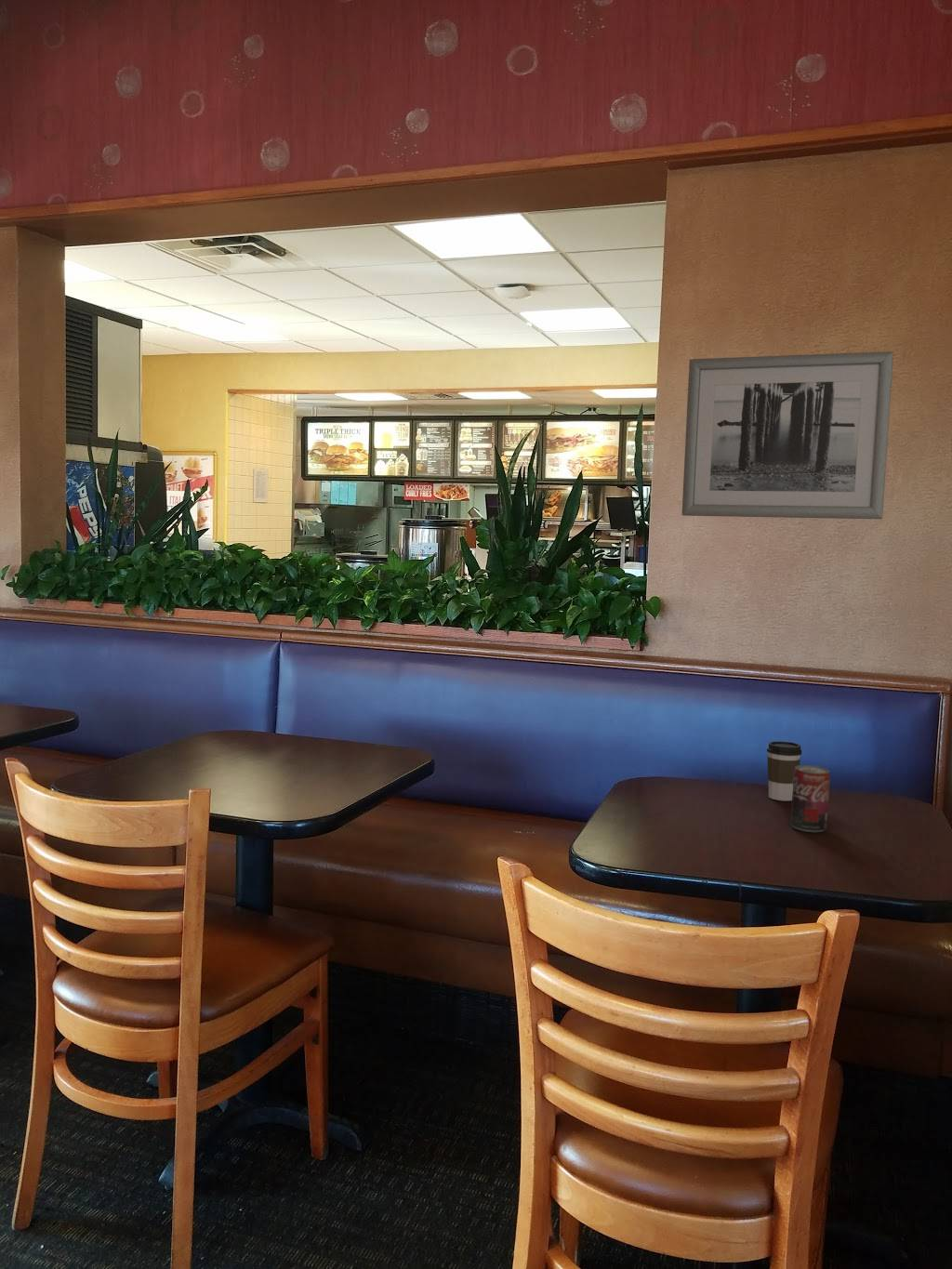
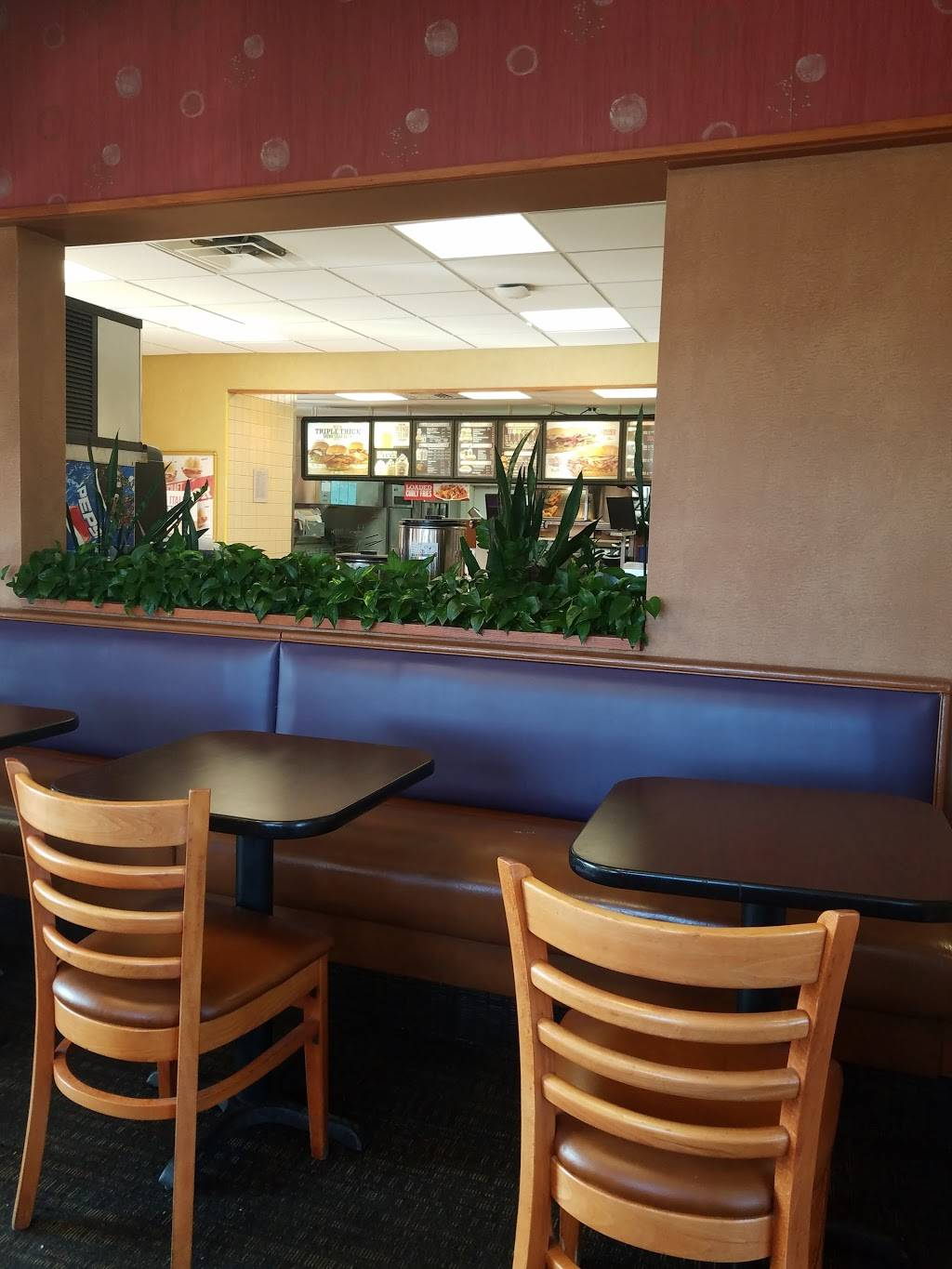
- wall art (783, 437)
- soda can (810, 798)
- coffee cup (783, 771)
